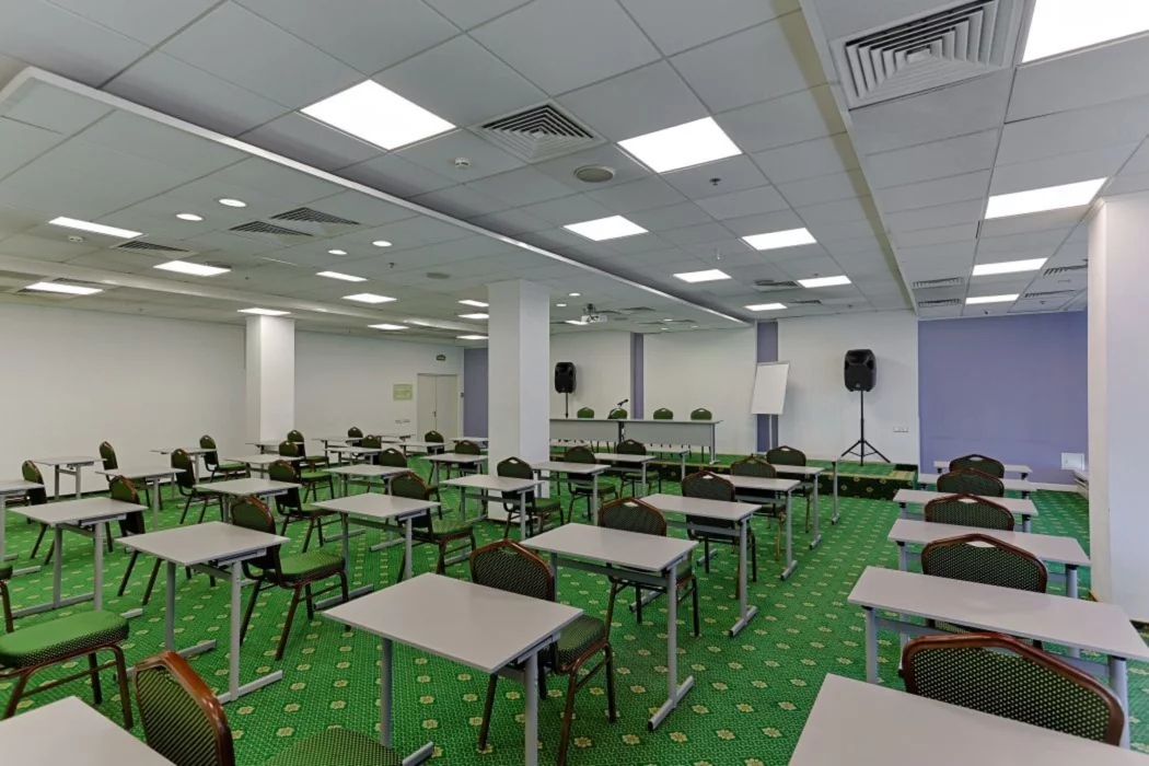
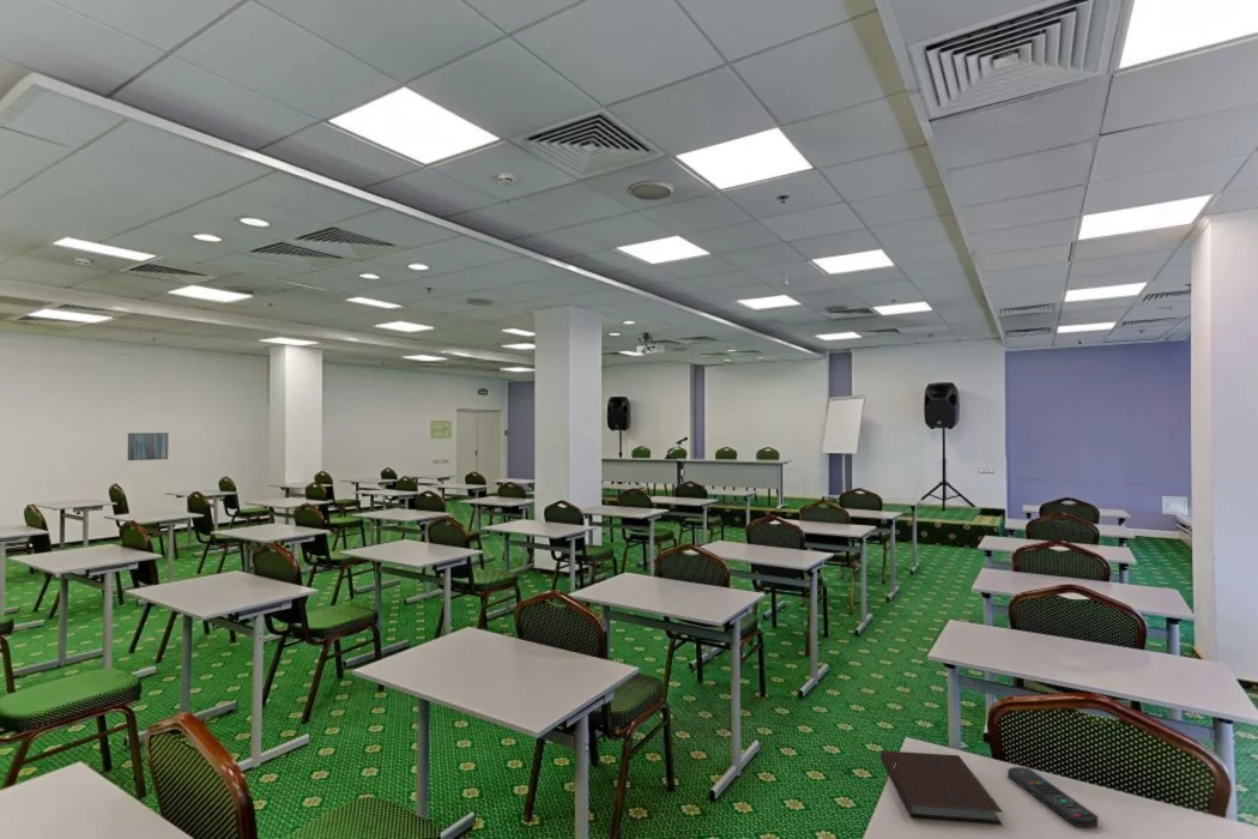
+ wall art (147, 446)
+ notebook (936, 784)
+ remote control (1050, 793)
